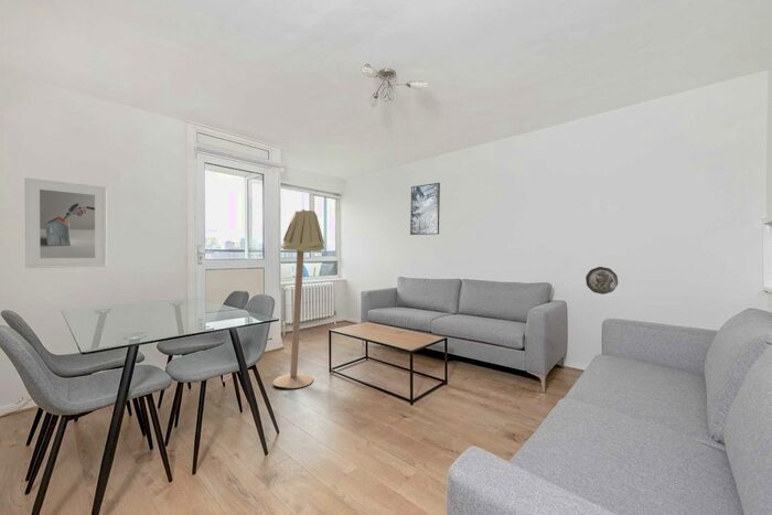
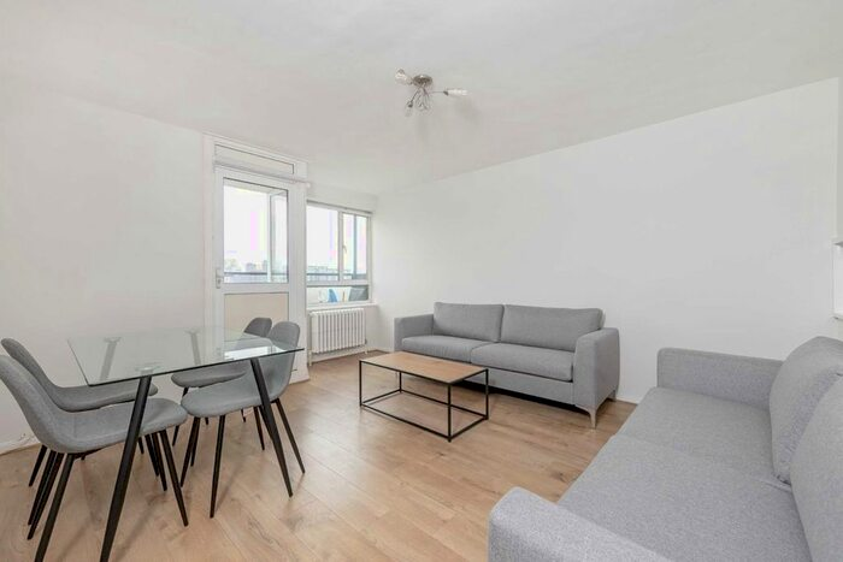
- decorative plate (601, 280)
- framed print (68, 225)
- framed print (423, 210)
- floor lamp (300, 297)
